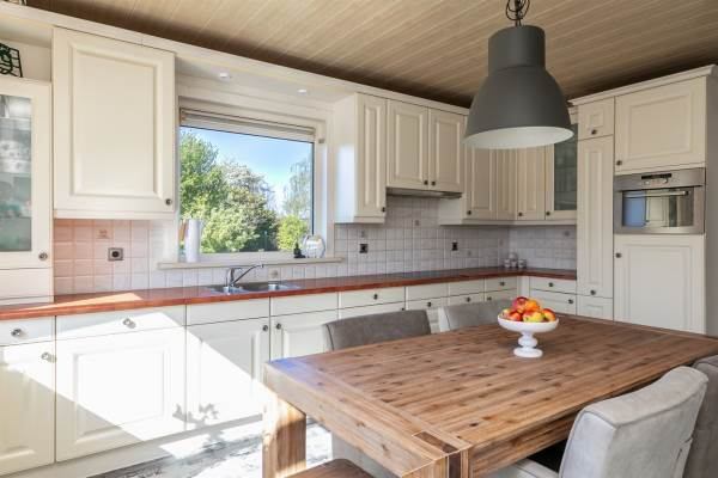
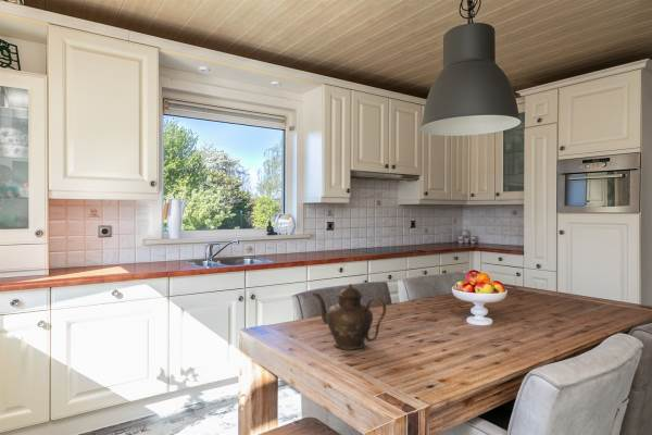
+ teapot (347, 313)
